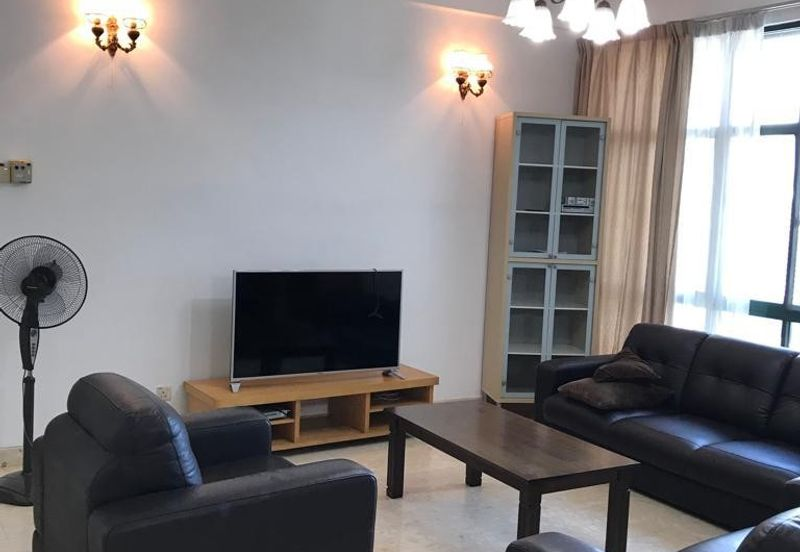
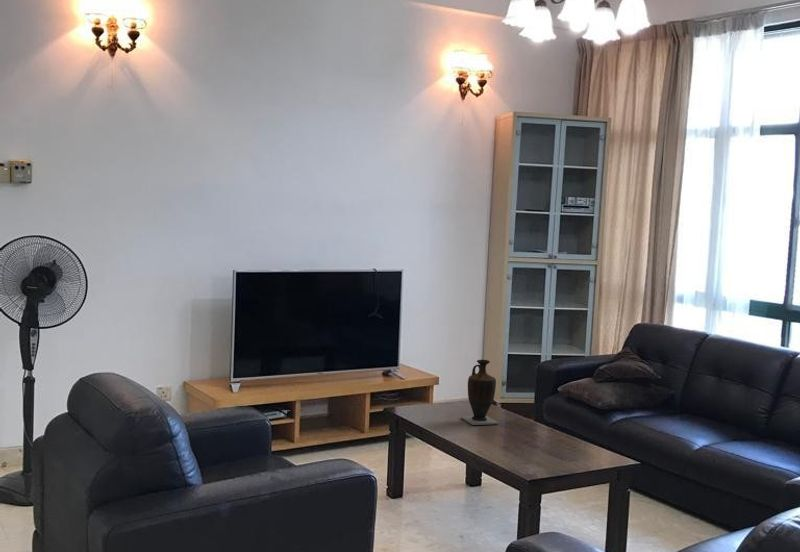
+ vase (481, 390)
